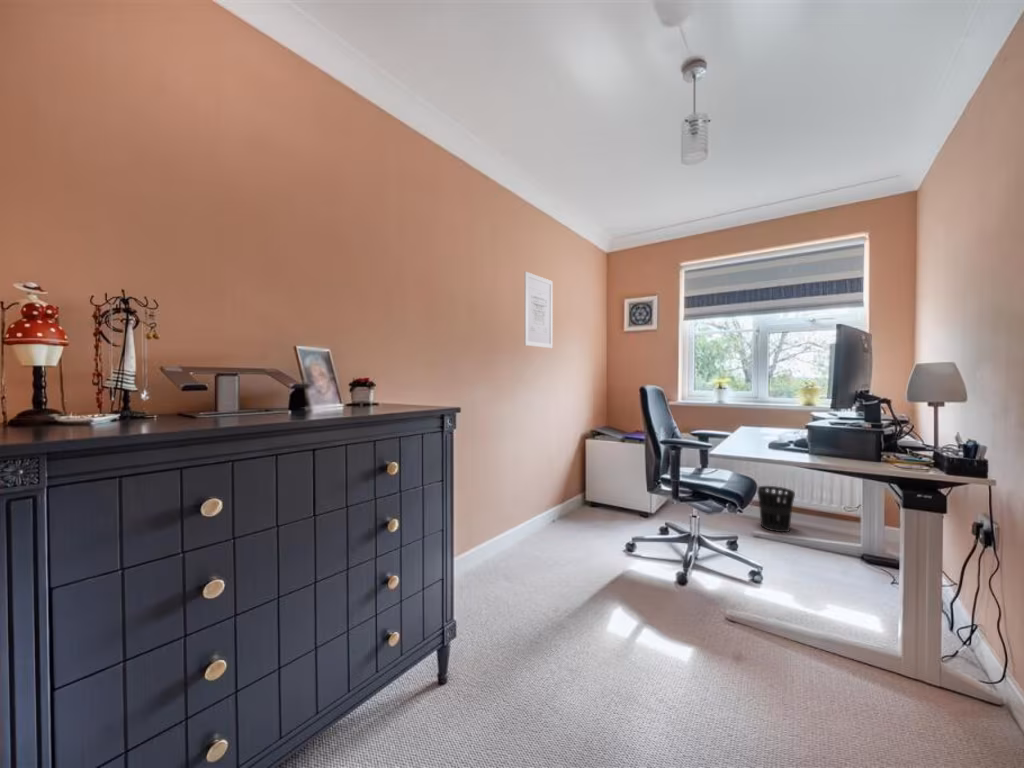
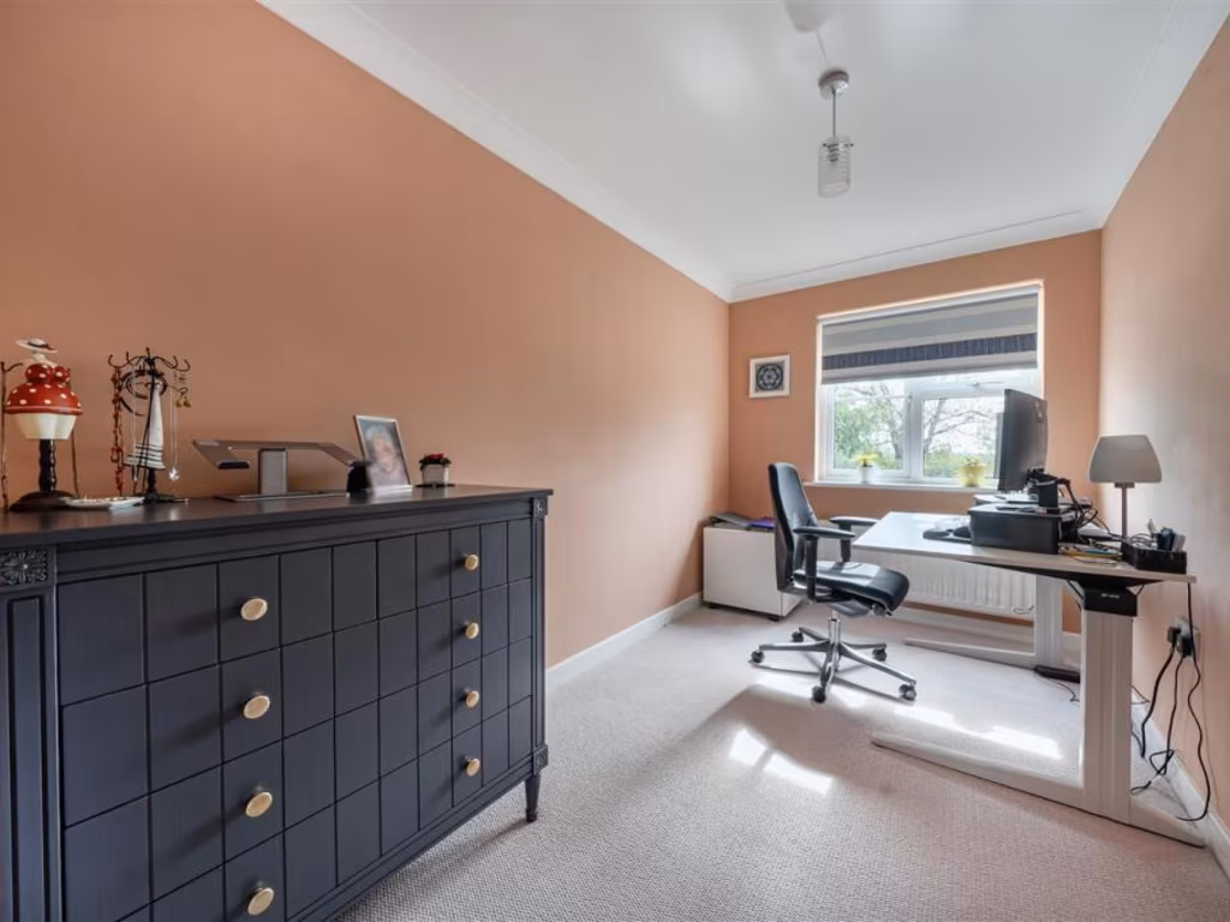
- wastebasket (775, 508)
- wall art (539, 311)
